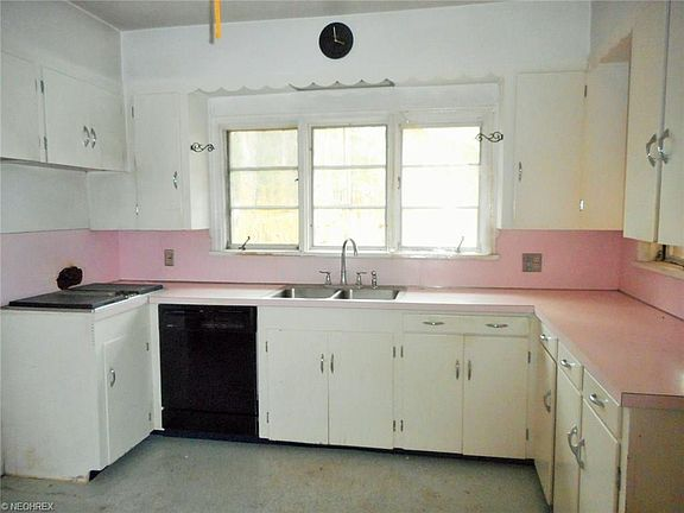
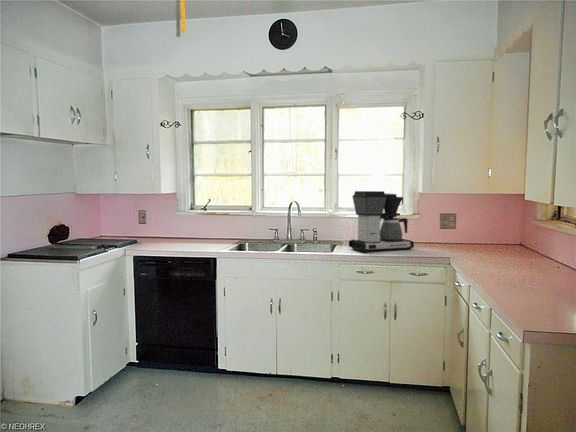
+ coffee maker (383, 220)
